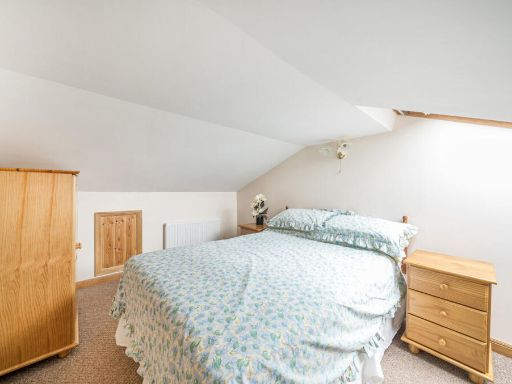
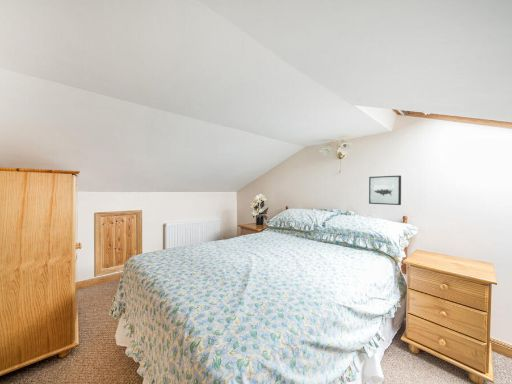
+ wall art (384, 190)
